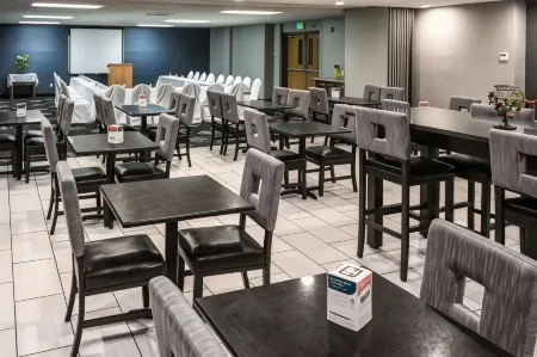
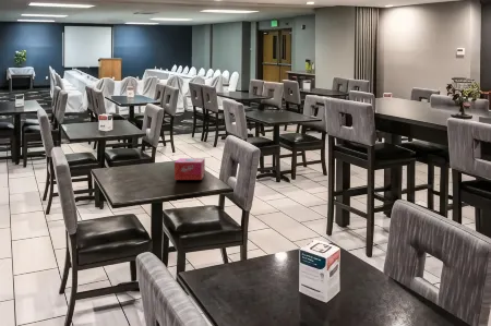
+ tissue box (190, 168)
